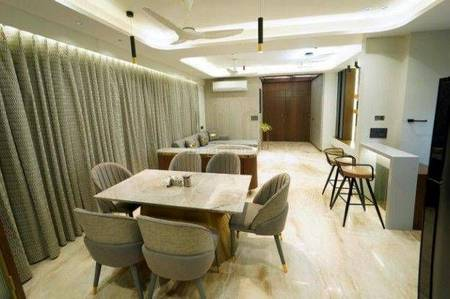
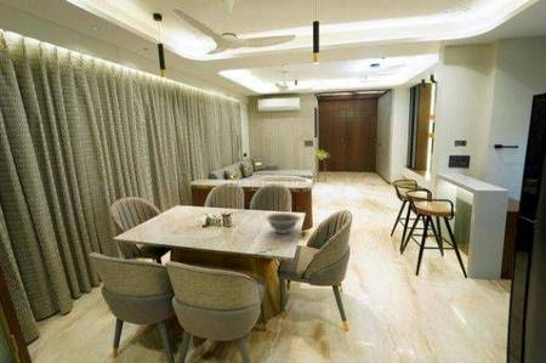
+ decorative bowl (283, 223)
